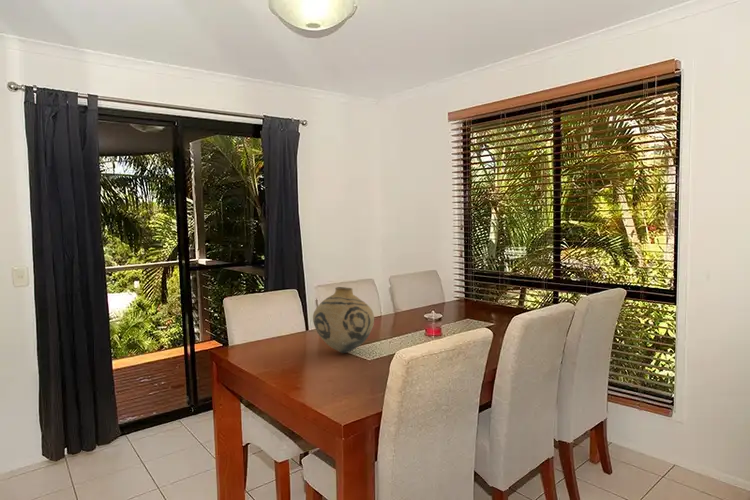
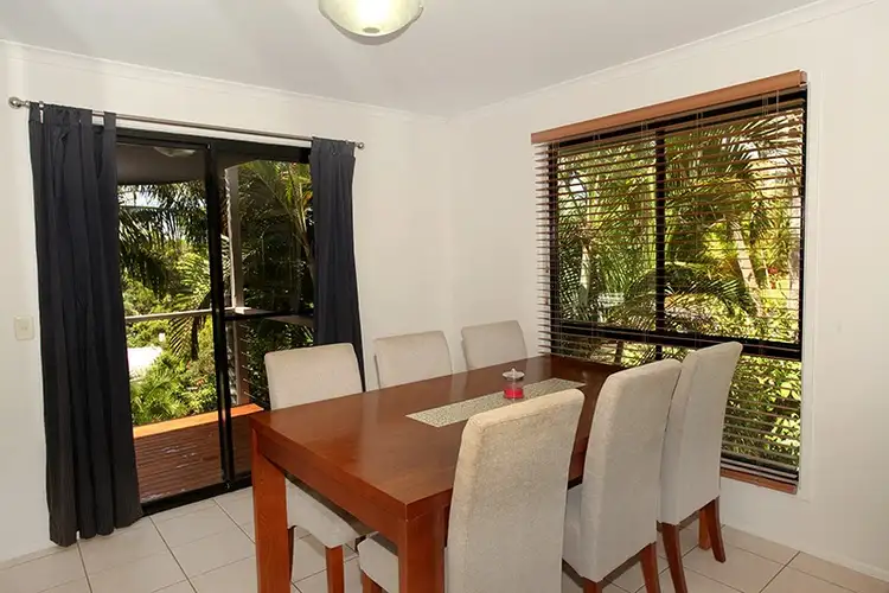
- vase (343, 319)
